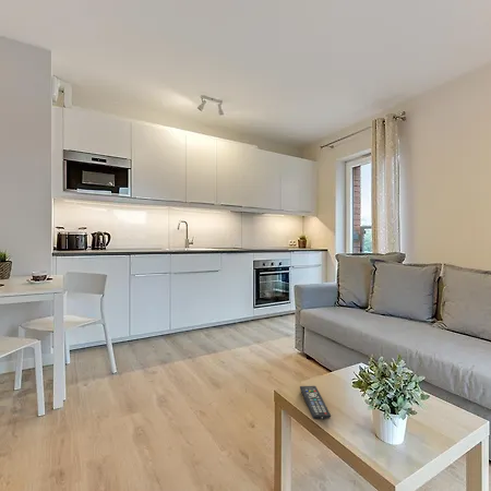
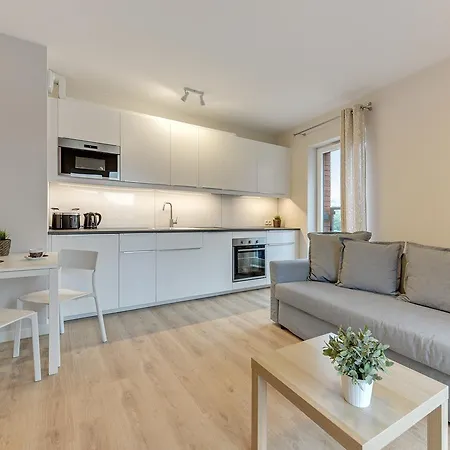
- remote control (313, 399)
